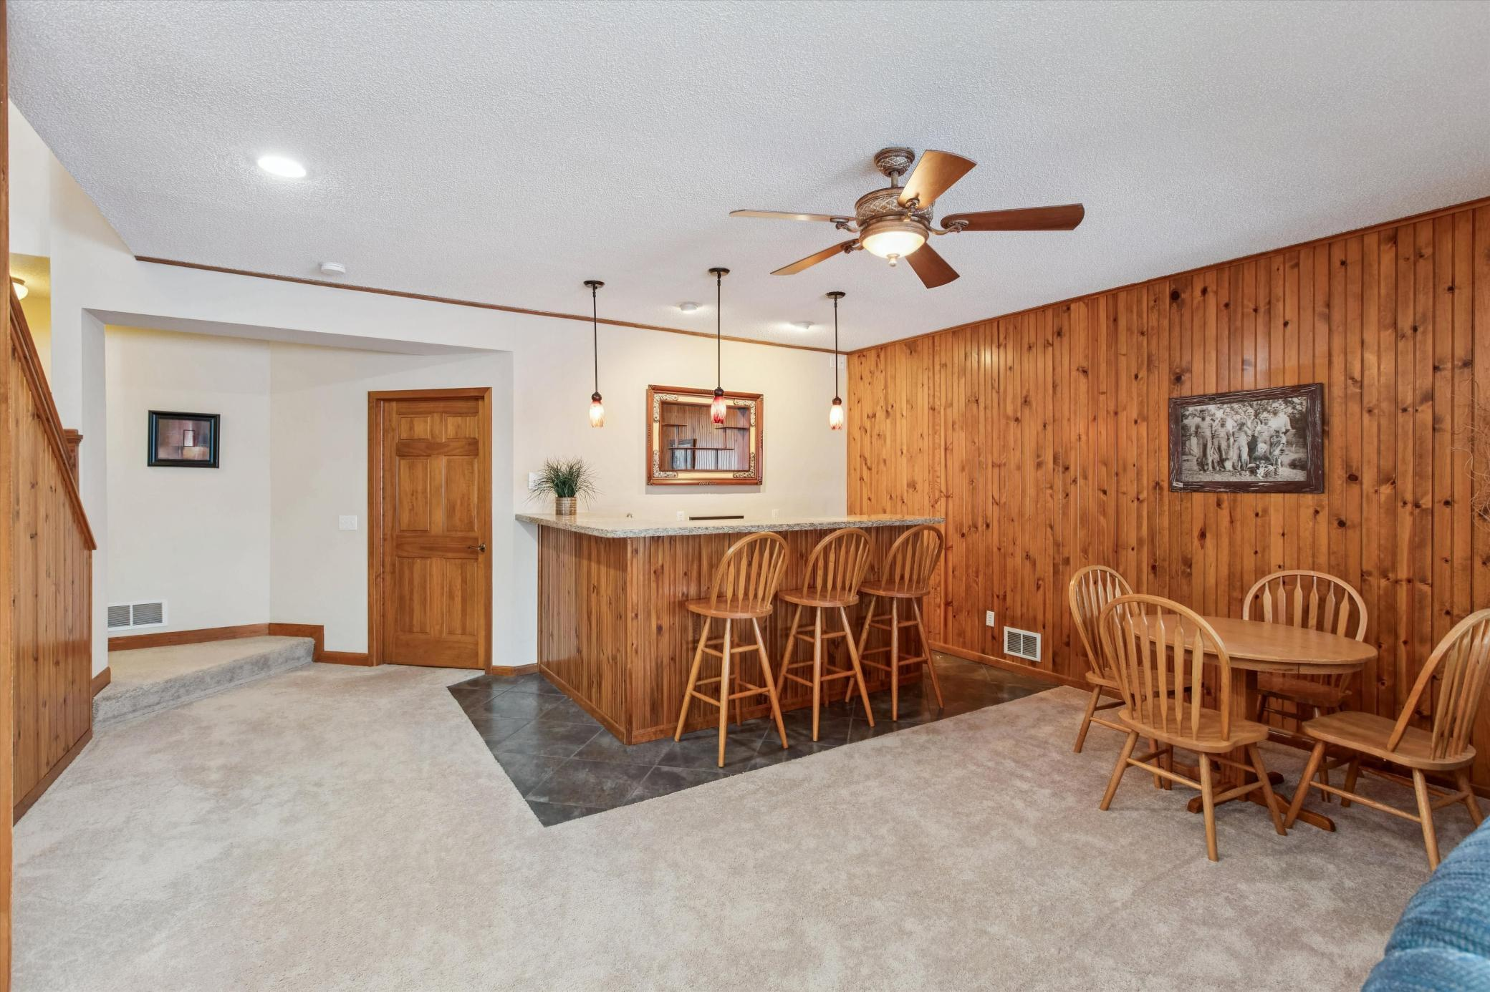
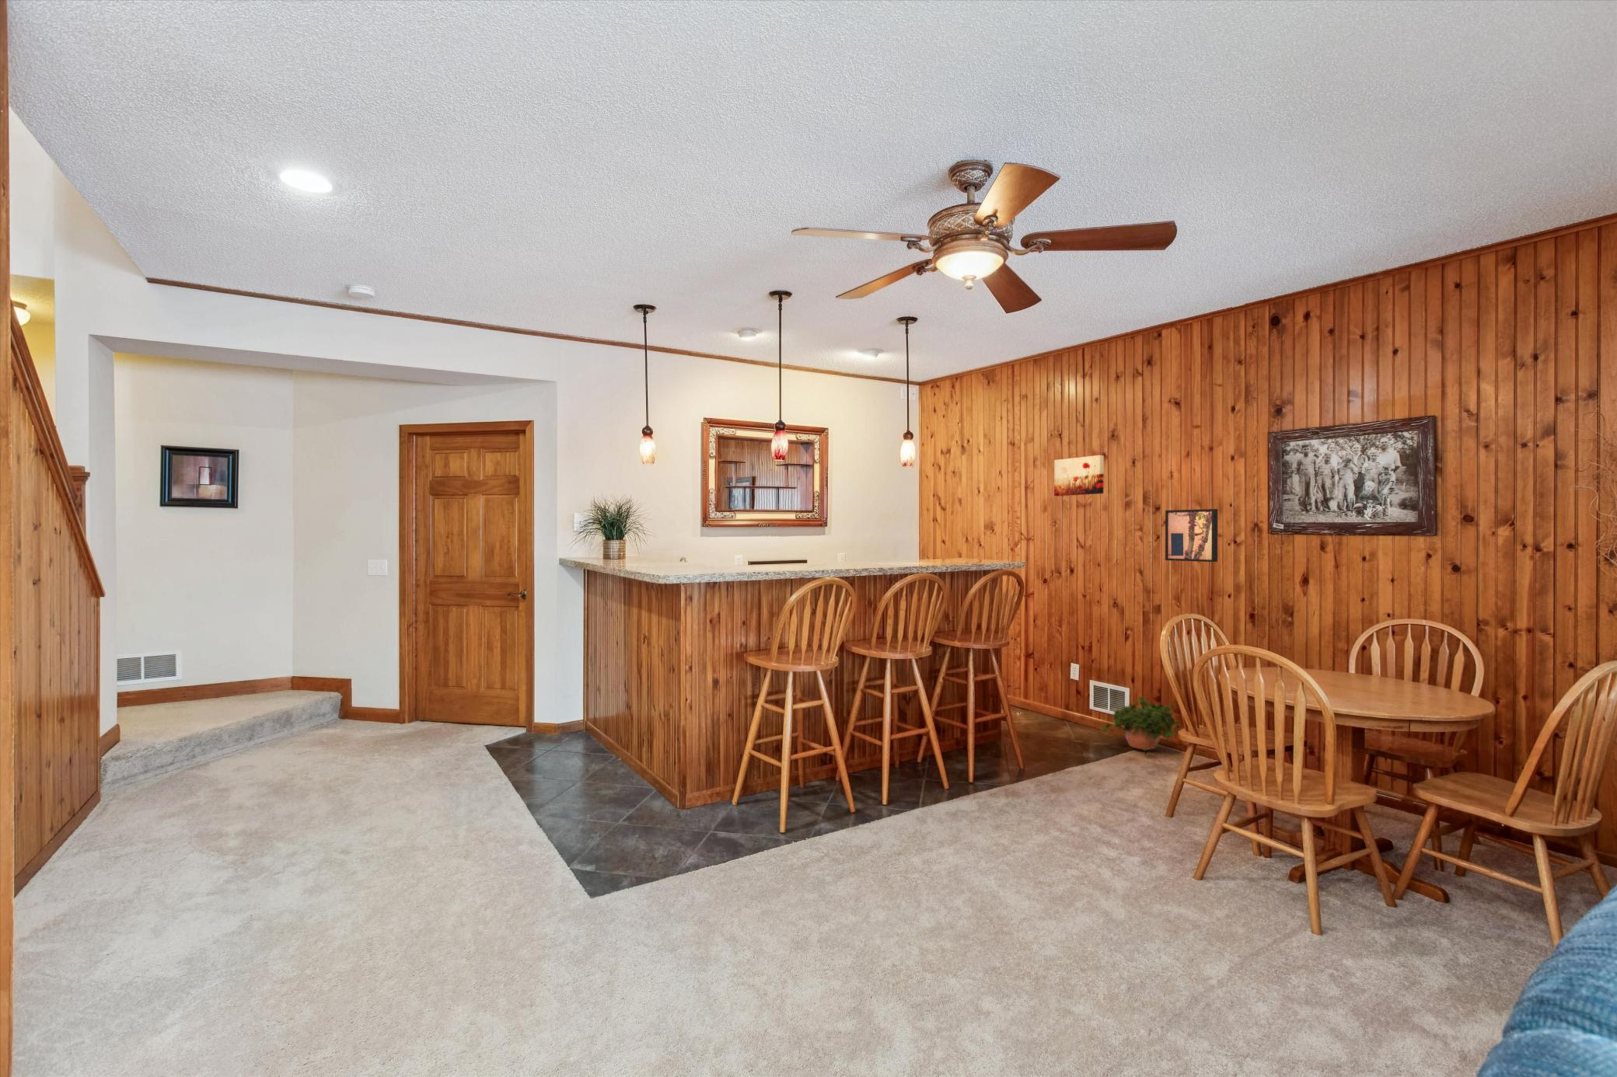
+ wall art (1190, 535)
+ potted plant (1143, 722)
+ wall art (1077, 476)
